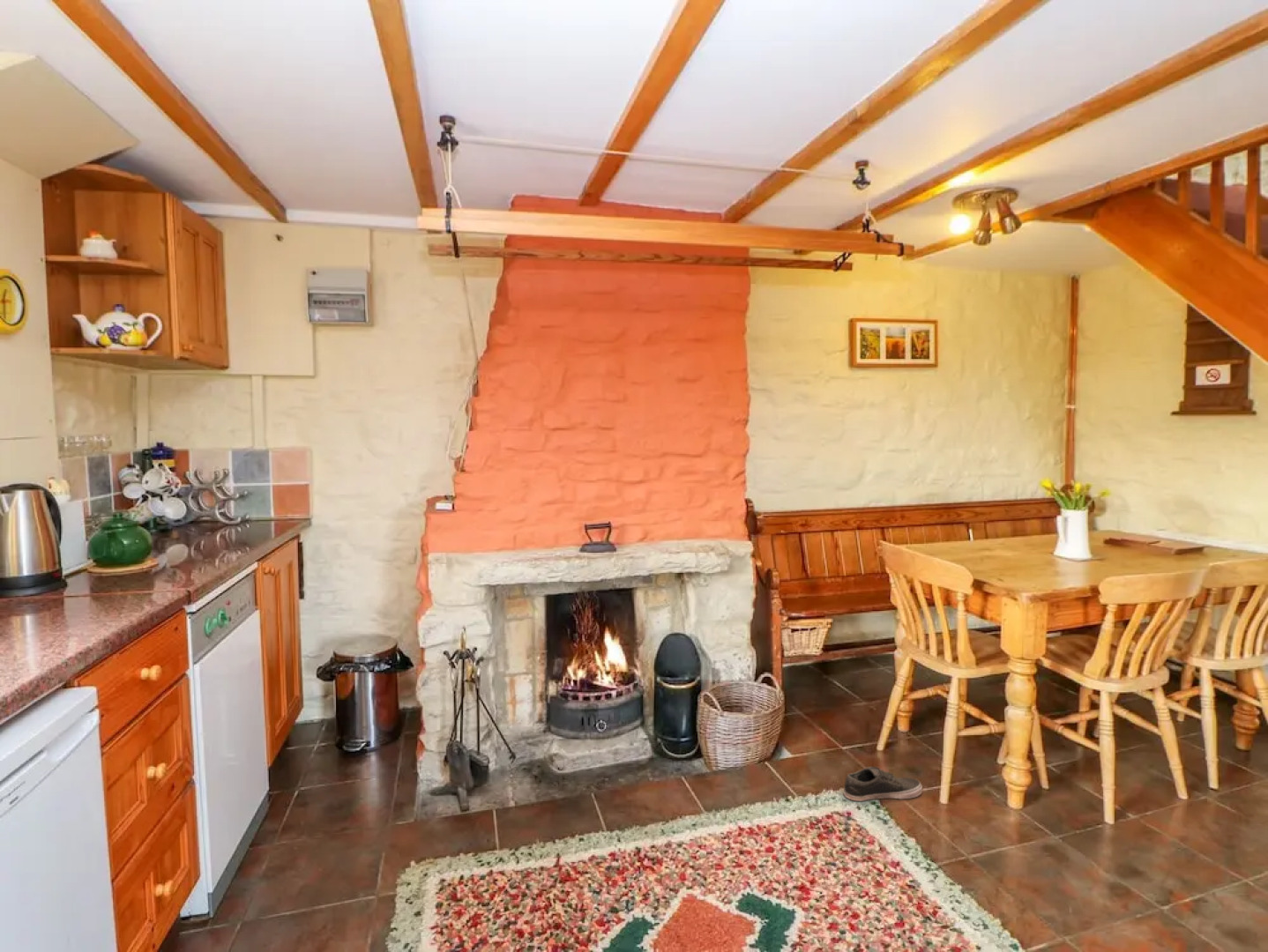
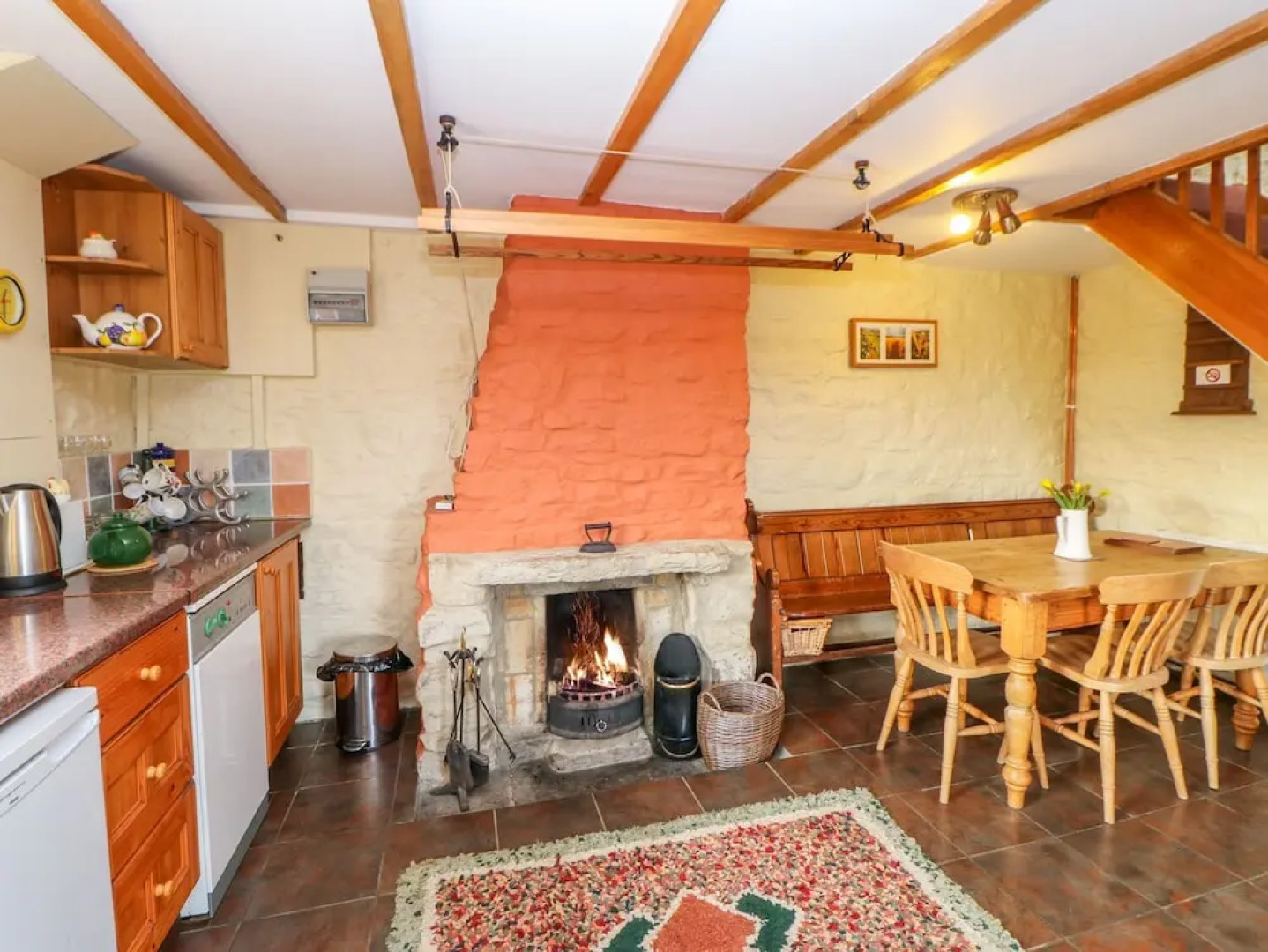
- shoe (882, 780)
